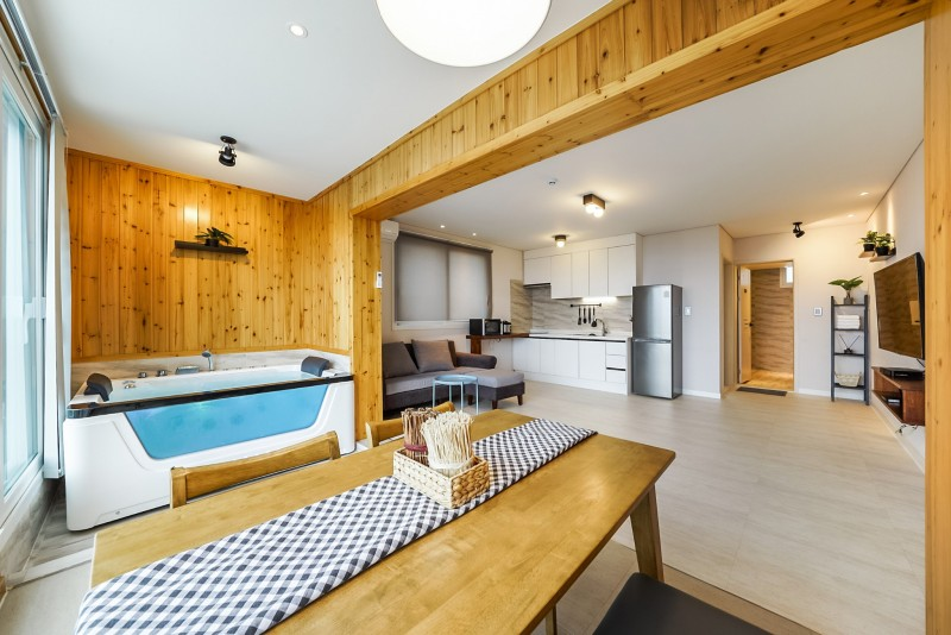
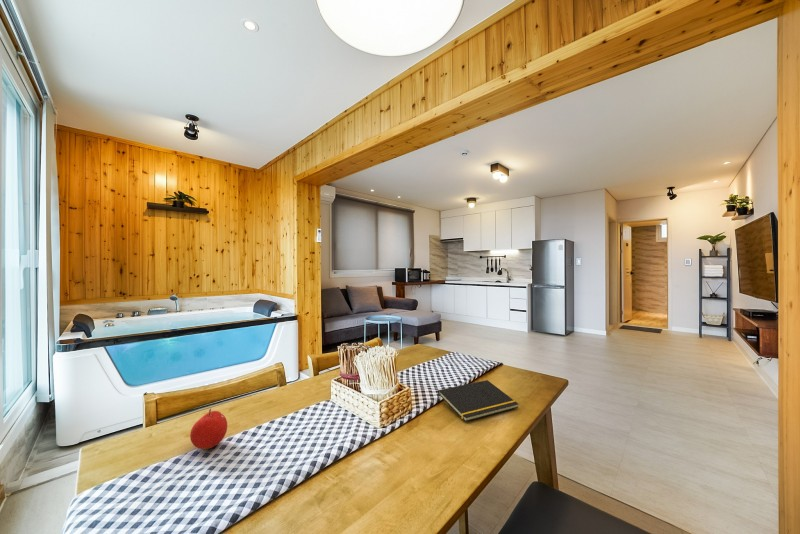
+ fruit (209, 427)
+ notepad (477, 398)
